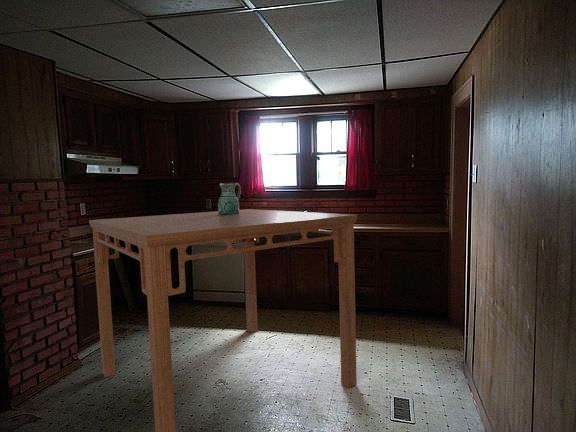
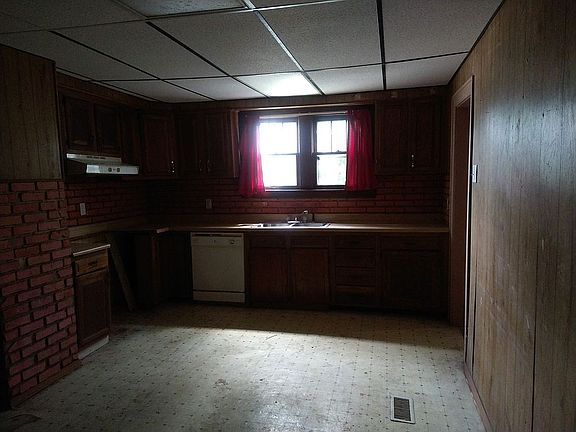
- dining table (245, 295)
- ceramic pitcher (231, 198)
